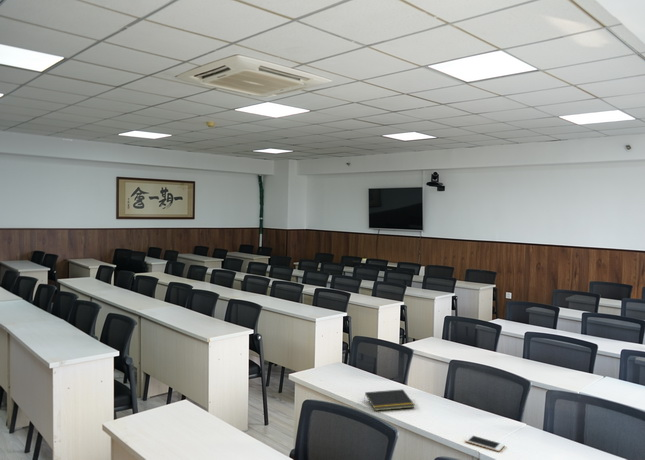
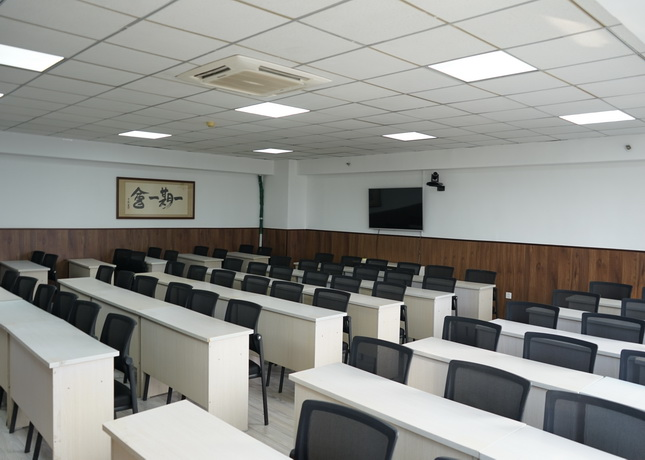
- cell phone (484, 442)
- notepad (389, 399)
